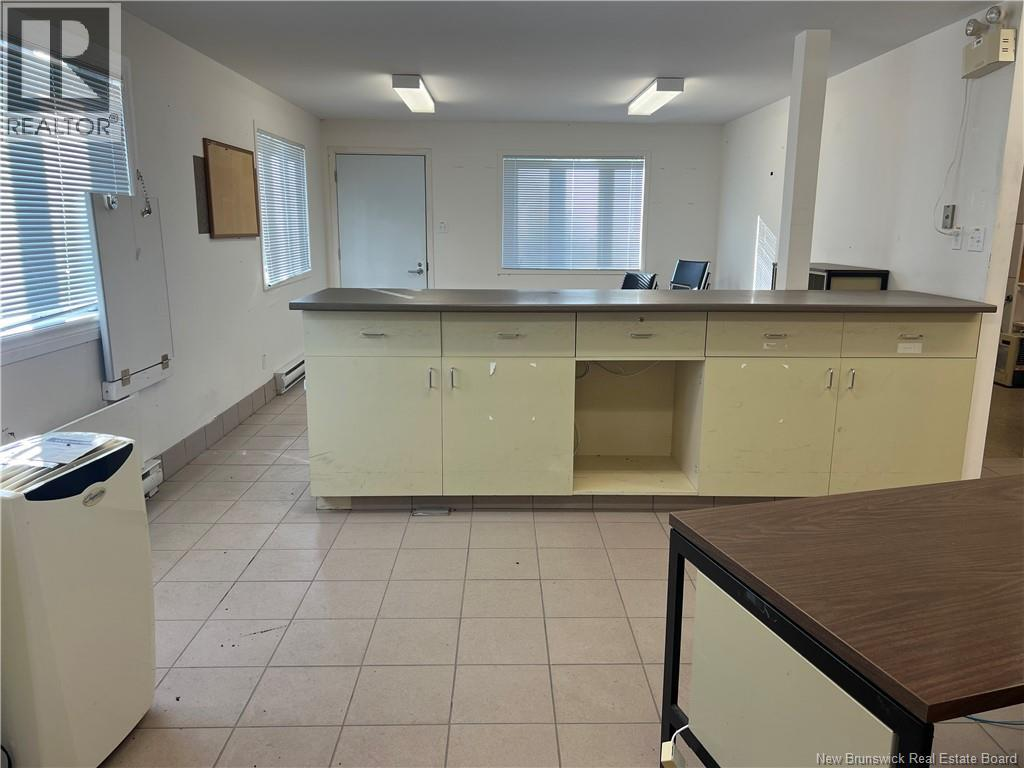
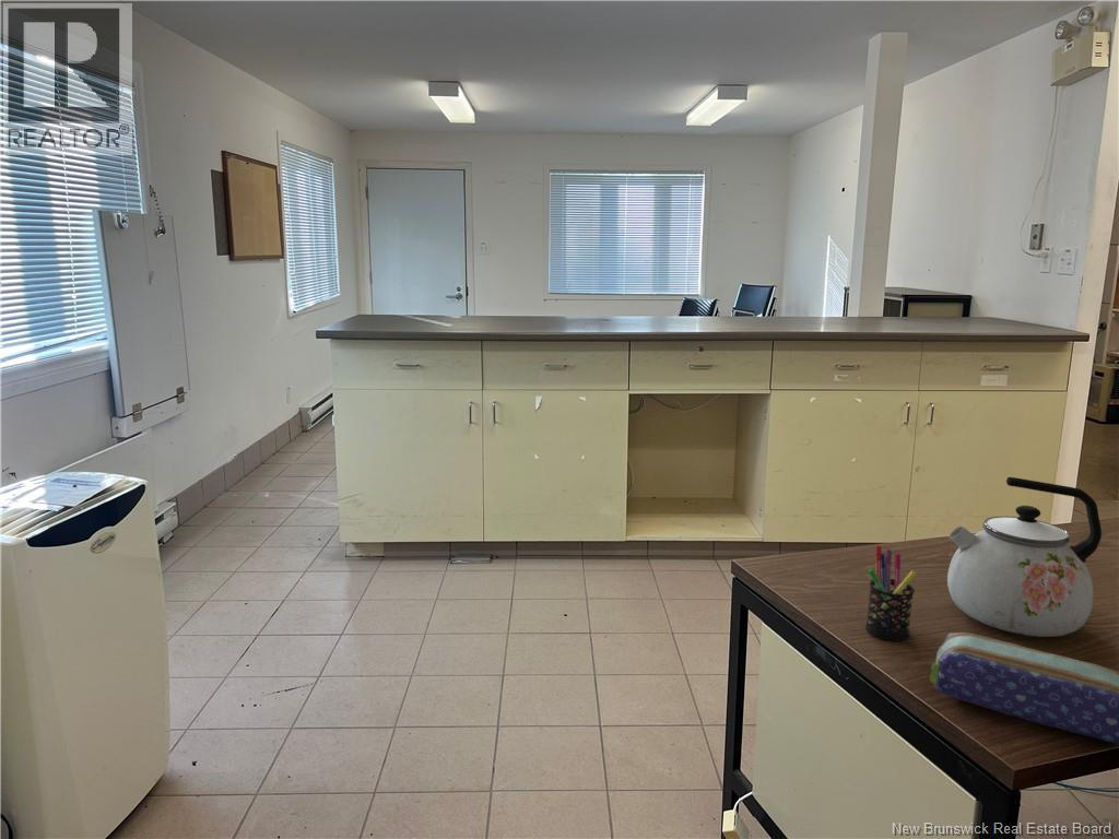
+ pen holder (885, 591)
+ kettle (1021, 550)
+ pencil case (1033, 683)
